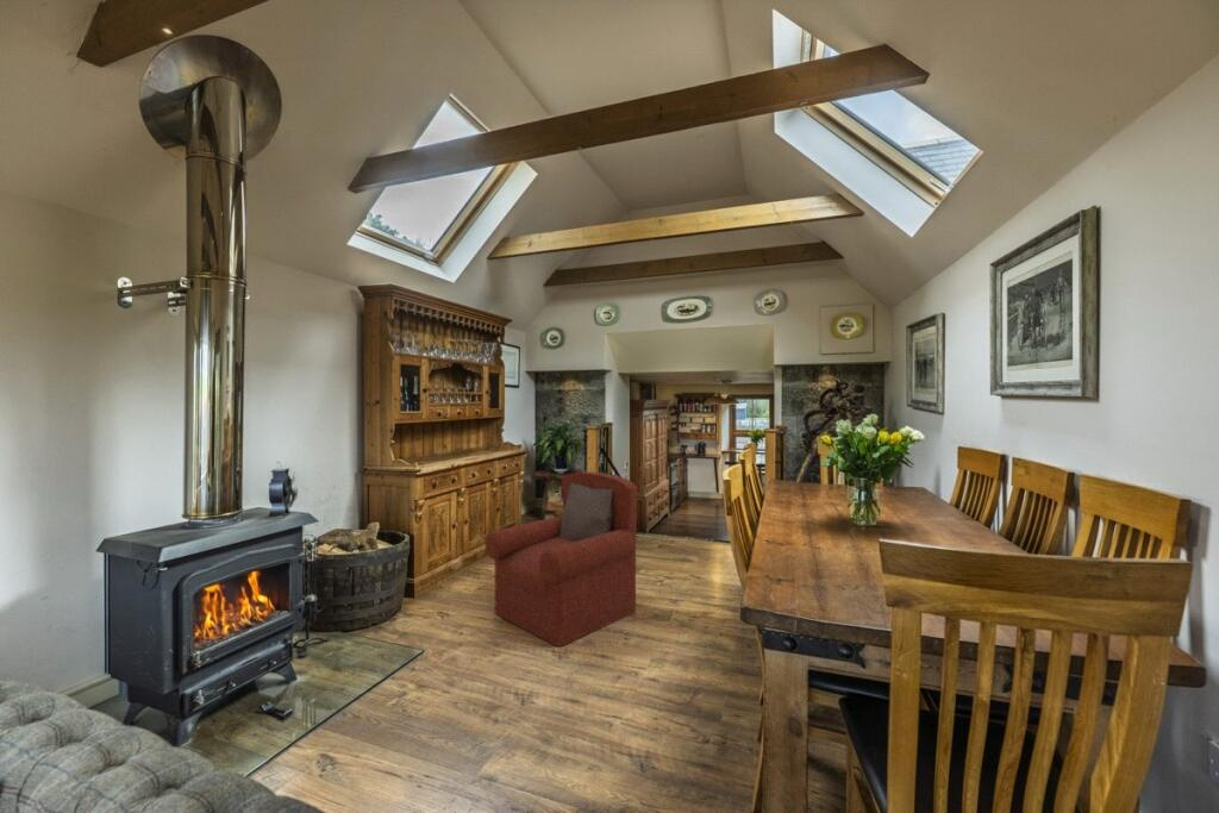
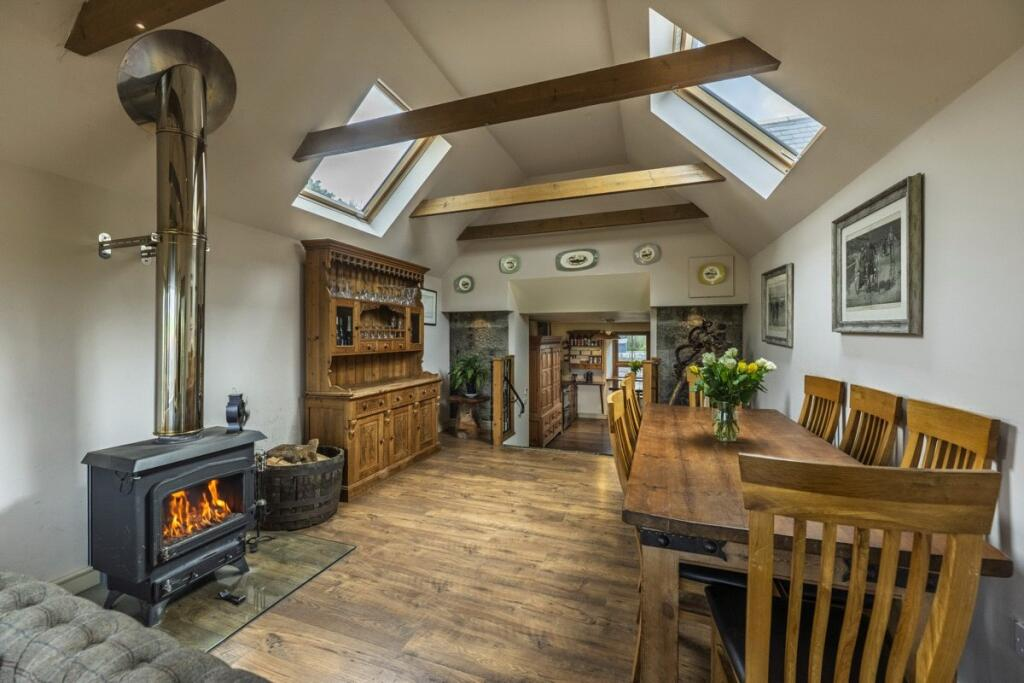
- armchair (562, 545)
